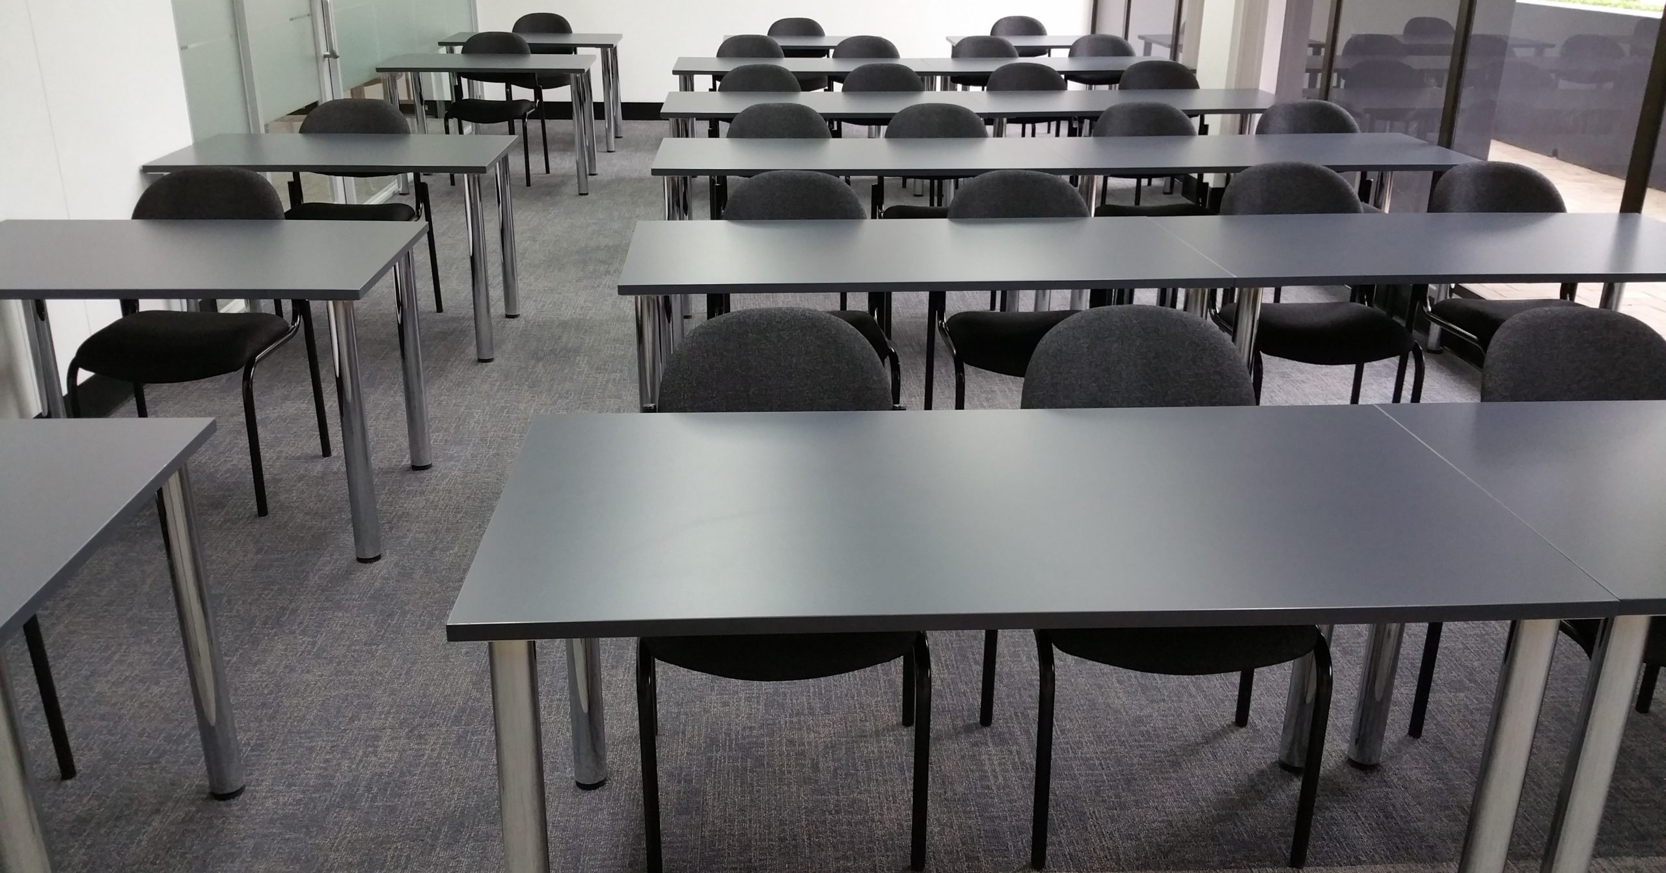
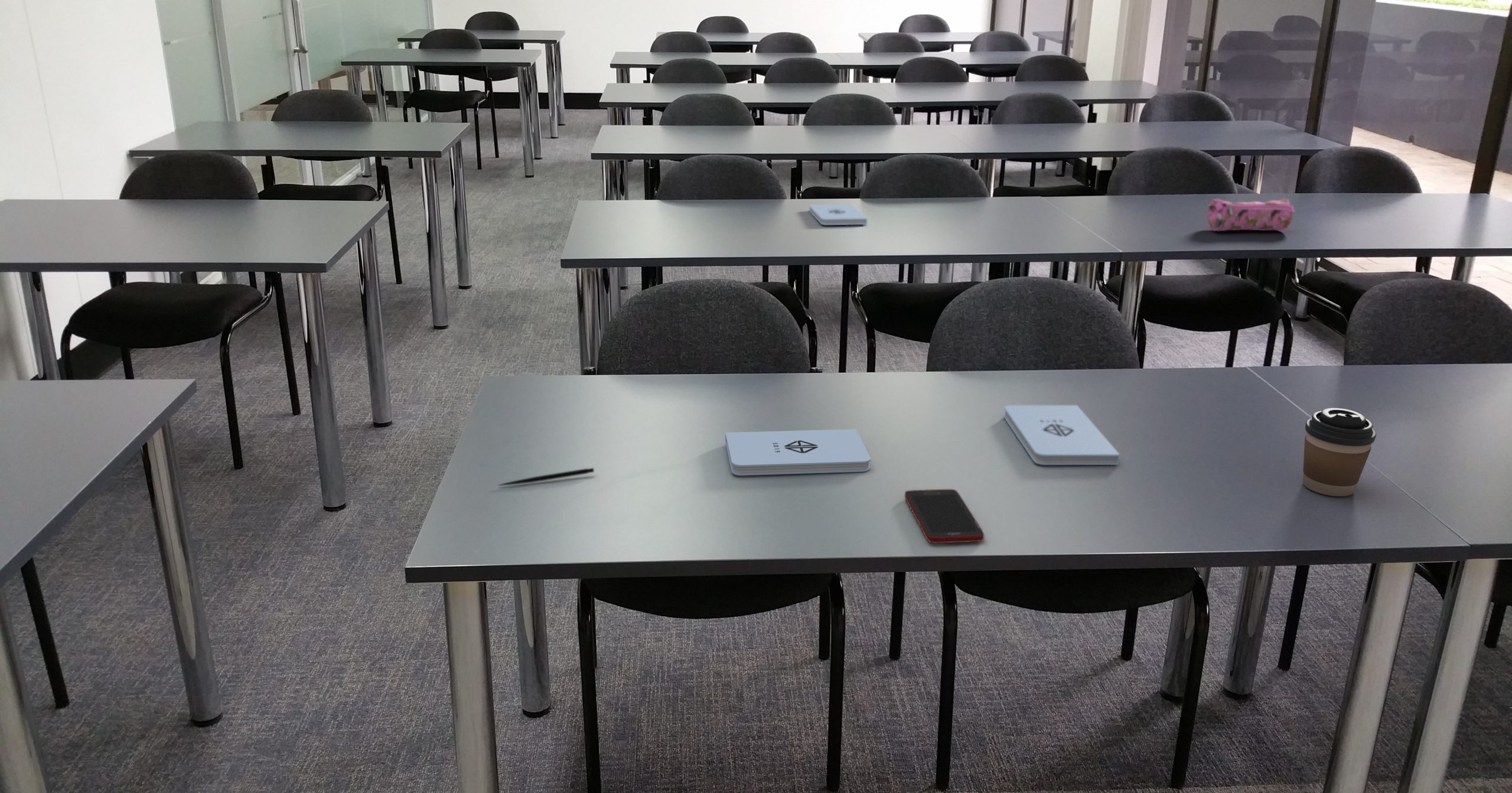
+ coffee cup (1336, 448)
+ notepad (1057, 433)
+ pen (546, 476)
+ notepad (796, 451)
+ cell phone (943, 515)
+ notepad (836, 214)
+ pencil case (1250, 214)
